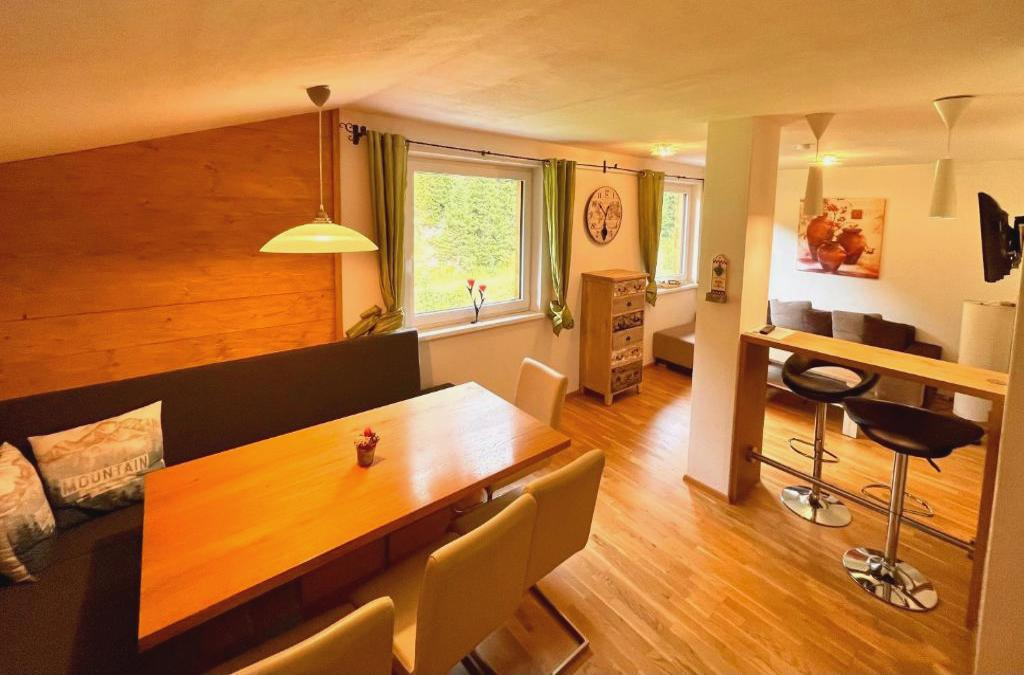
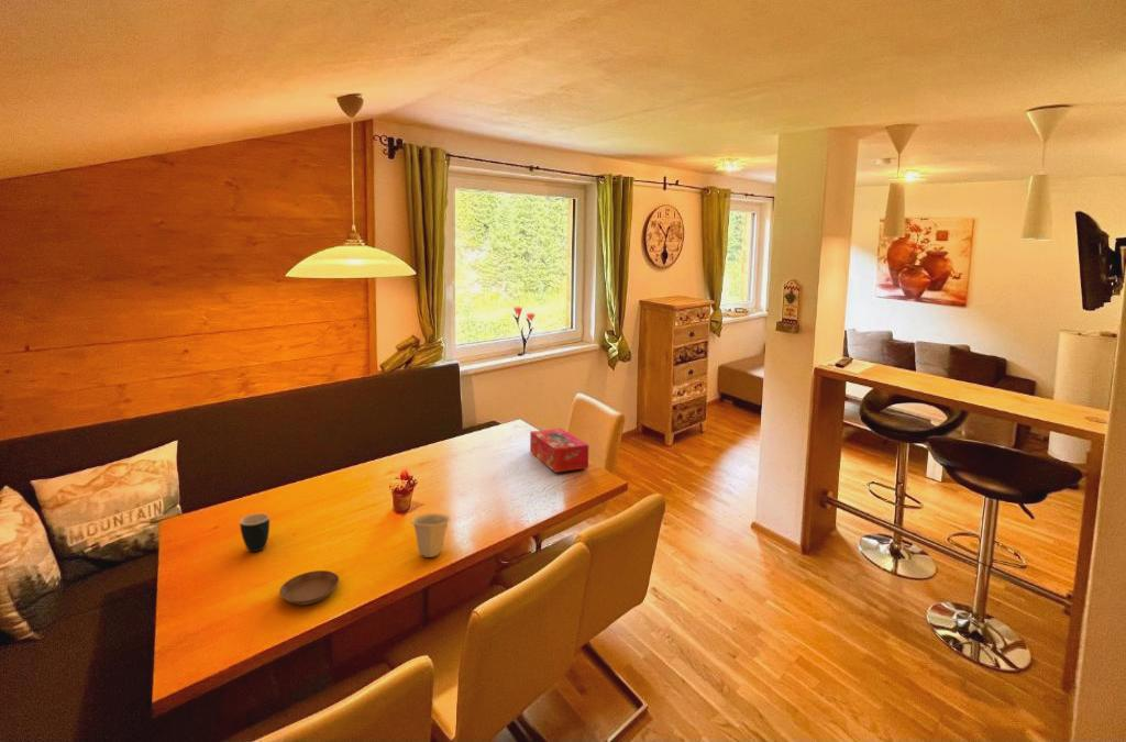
+ mug (257, 535)
+ cup (431, 534)
+ tissue box (558, 448)
+ saucer (310, 589)
